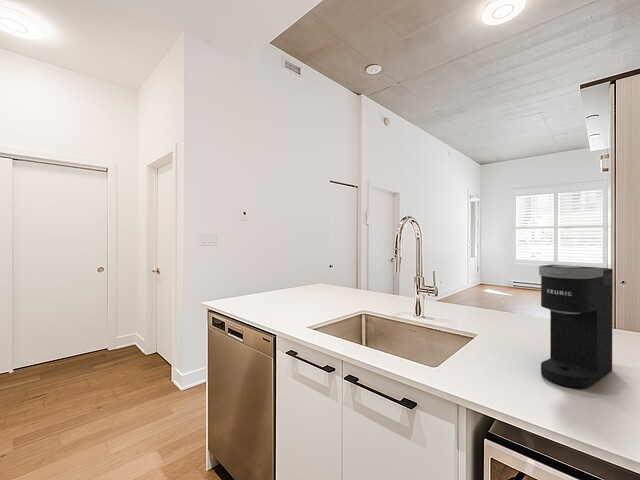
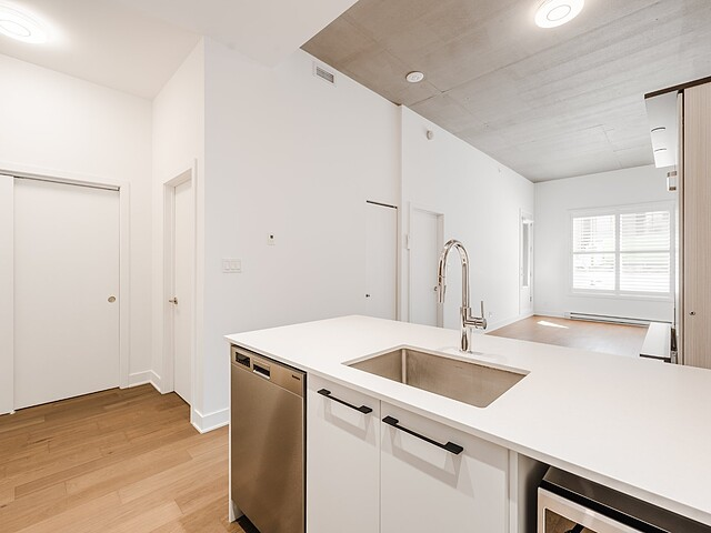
- coffee maker (576, 318)
